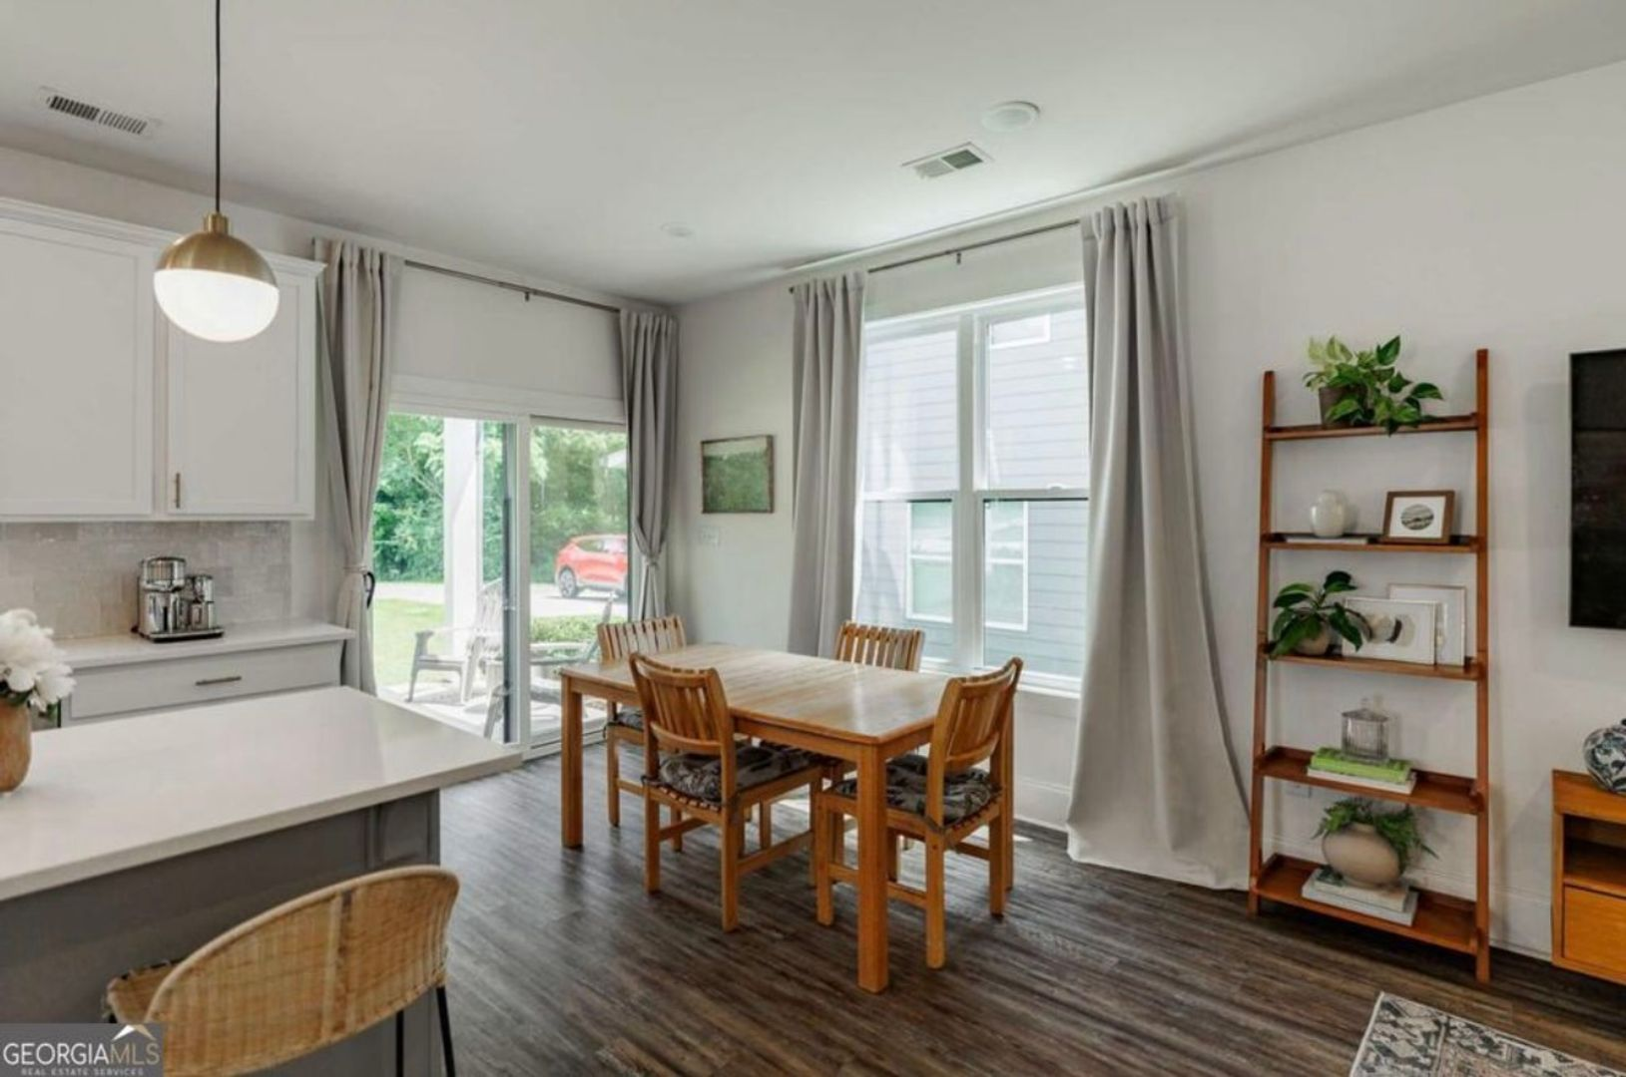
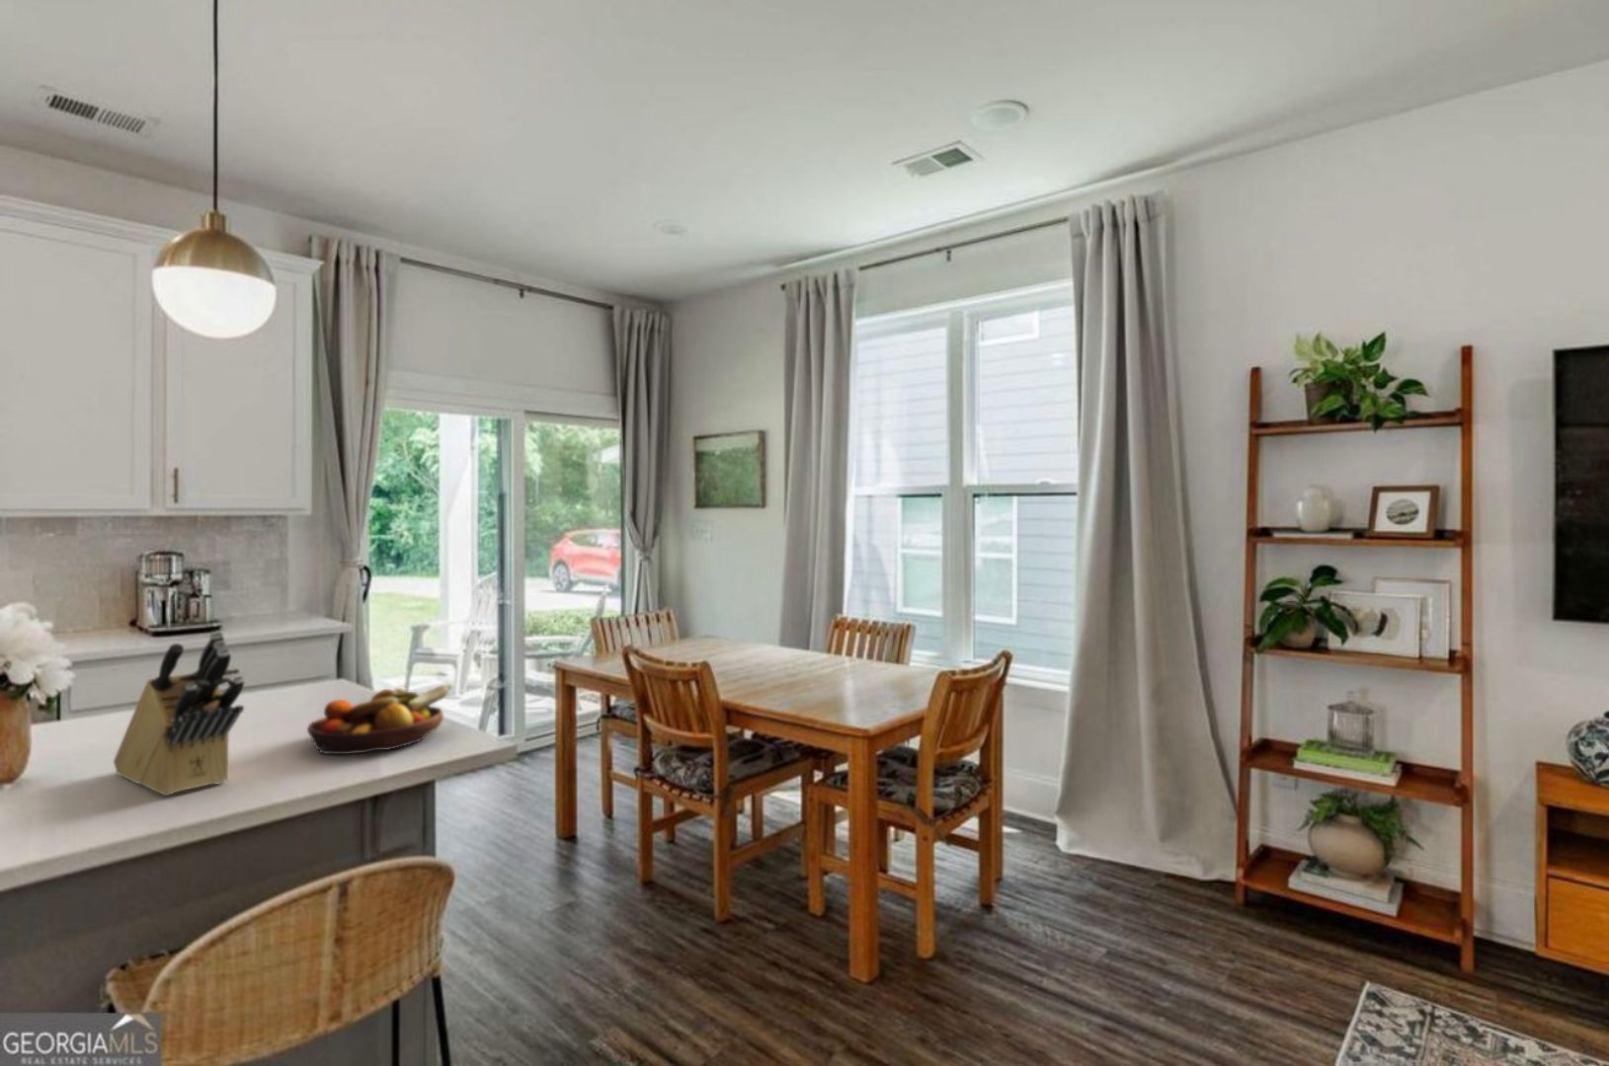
+ knife block (179, 706)
+ fruit bowl (378, 713)
